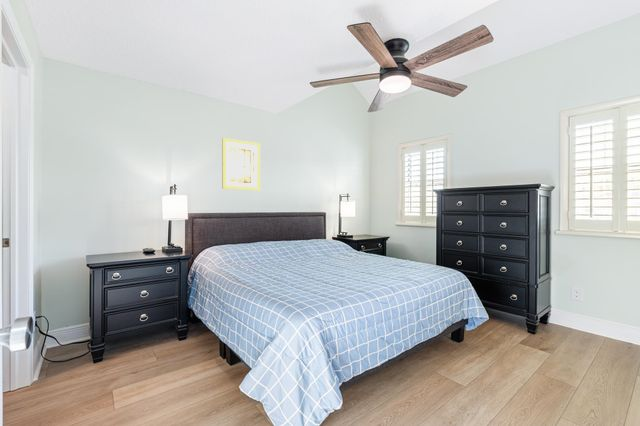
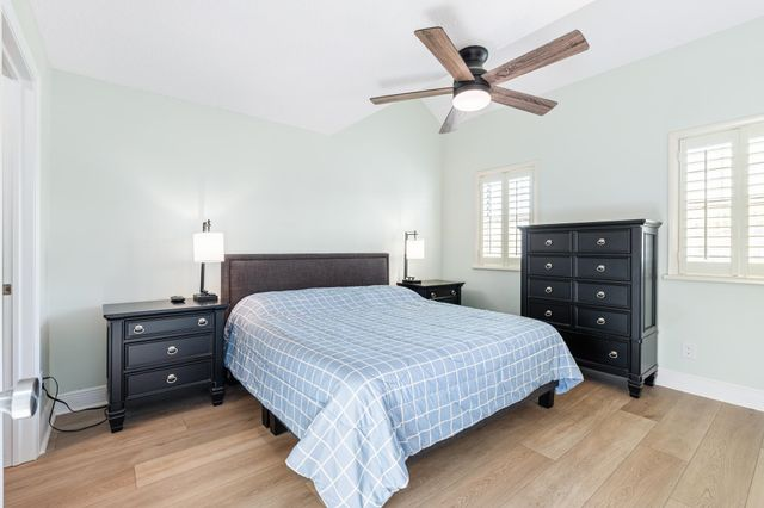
- wall art (241, 165)
